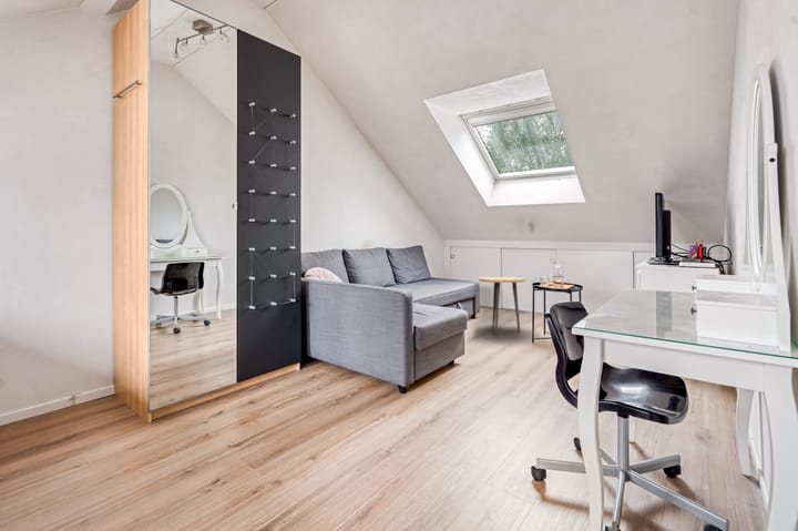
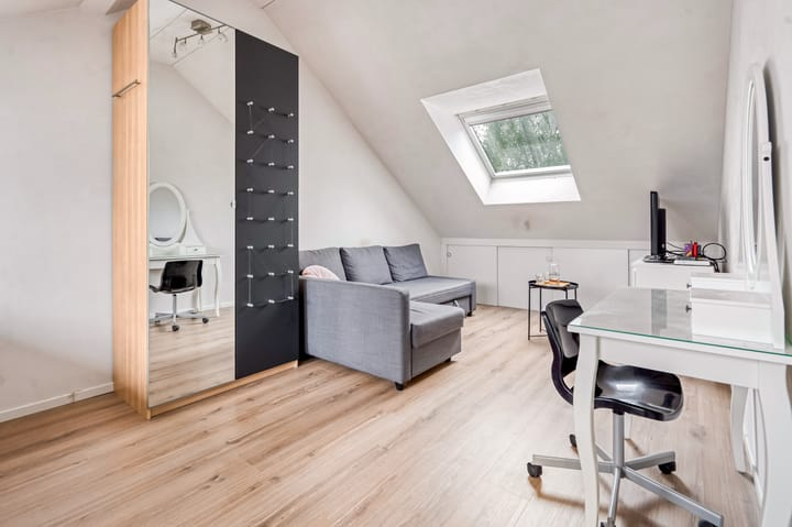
- side table (498, 305)
